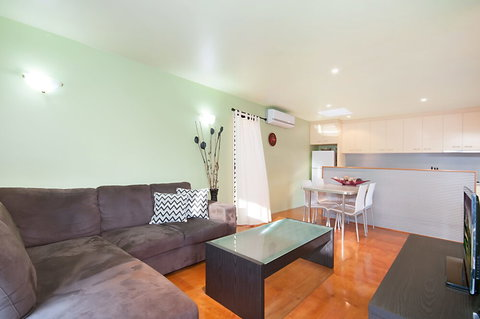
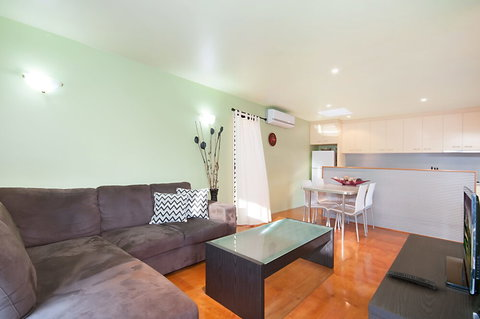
+ remote control (409, 278)
